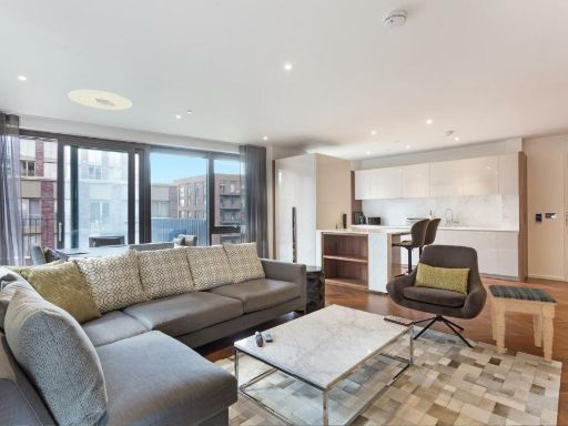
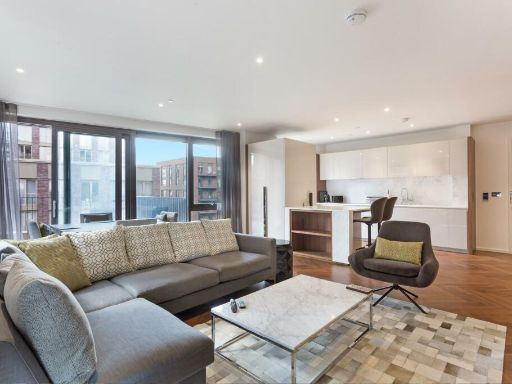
- ceiling light (101, 98)
- footstool (519, 312)
